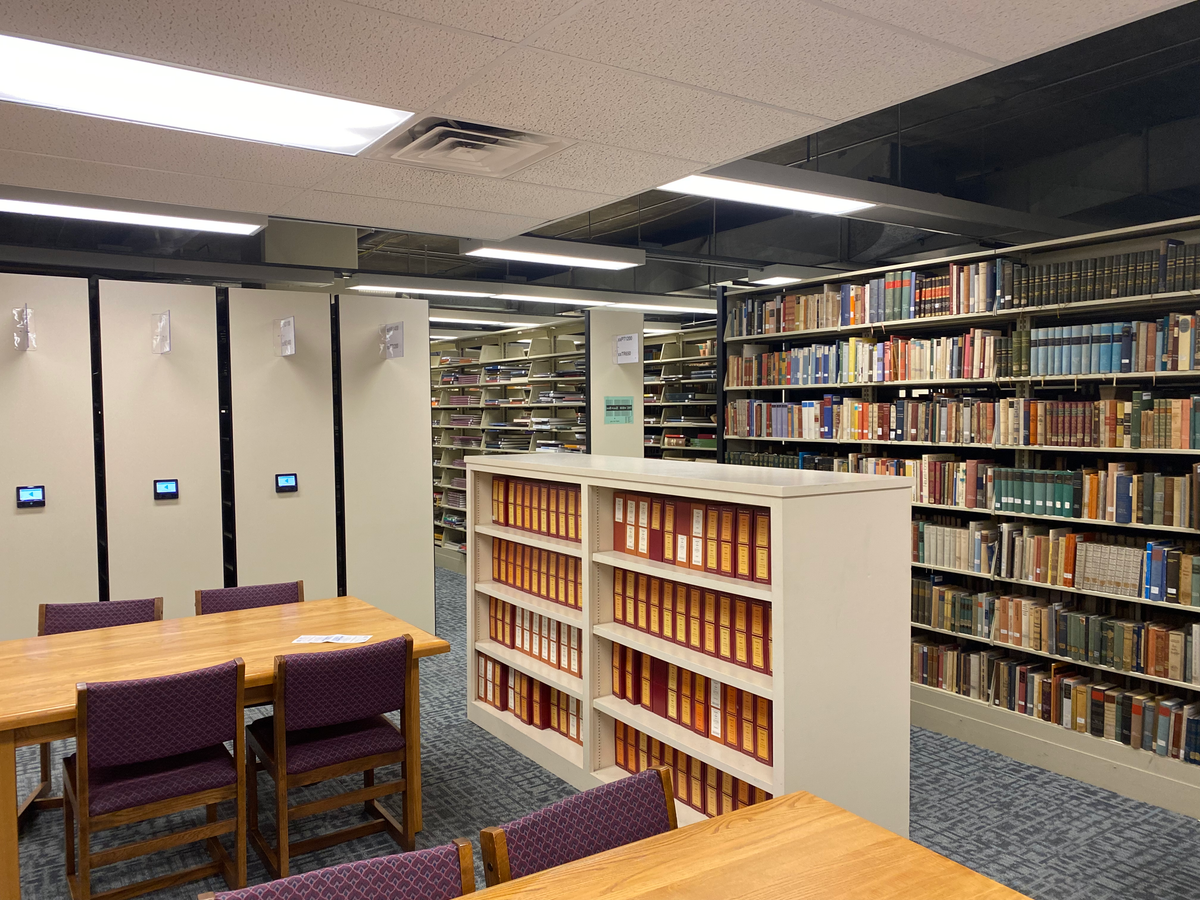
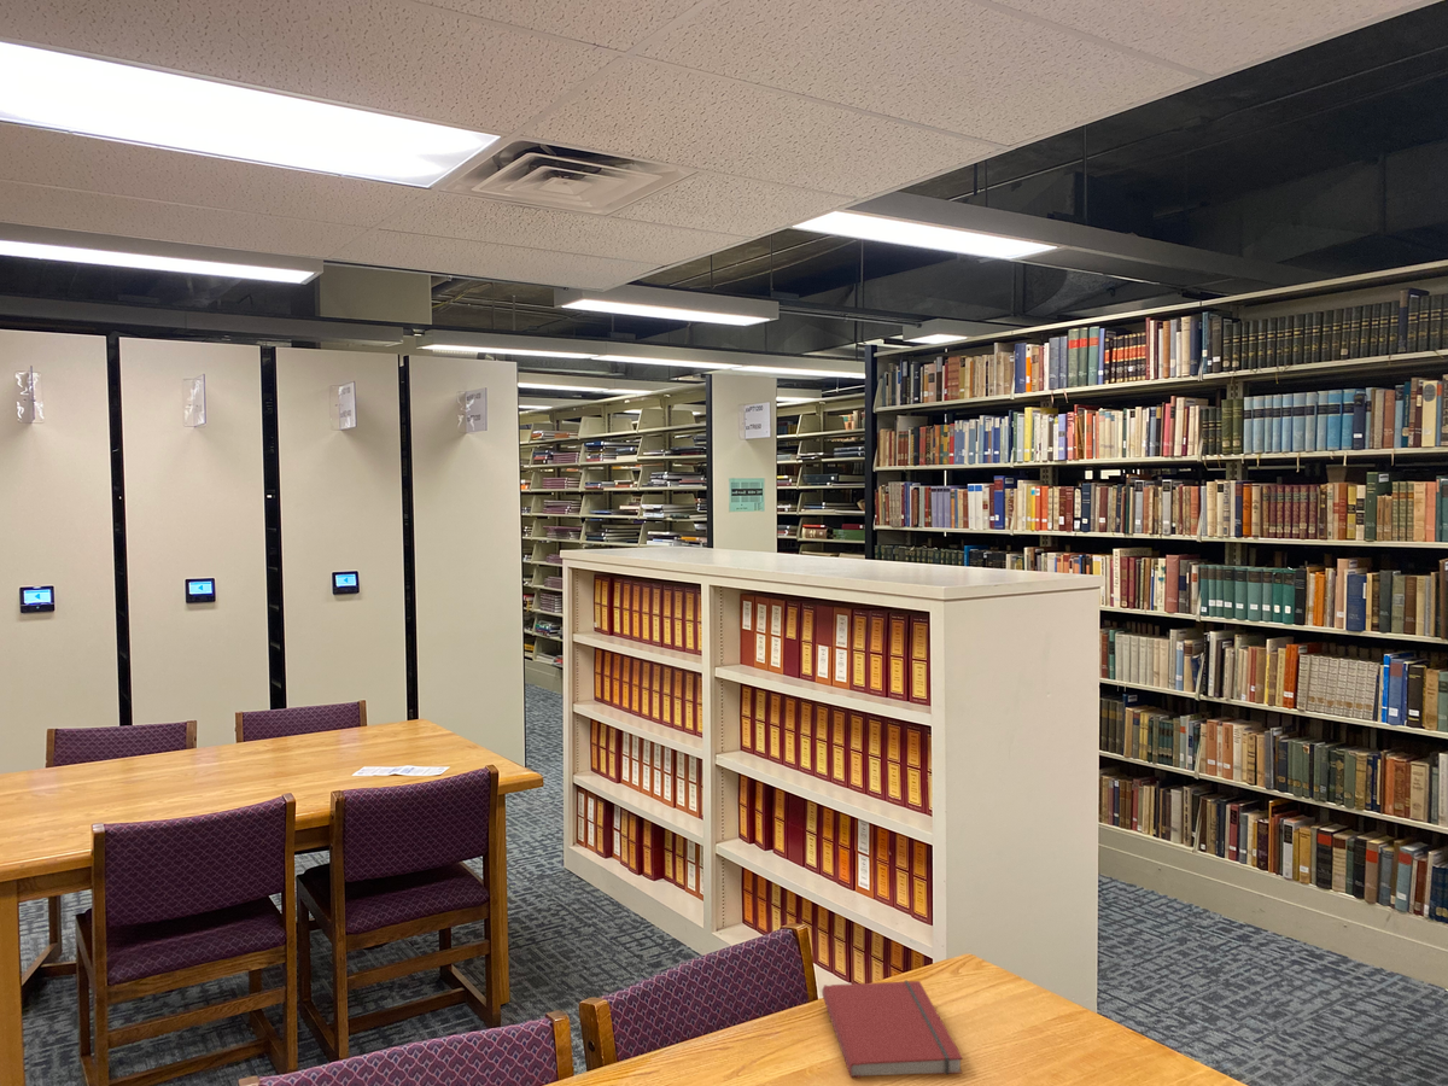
+ book (887, 1026)
